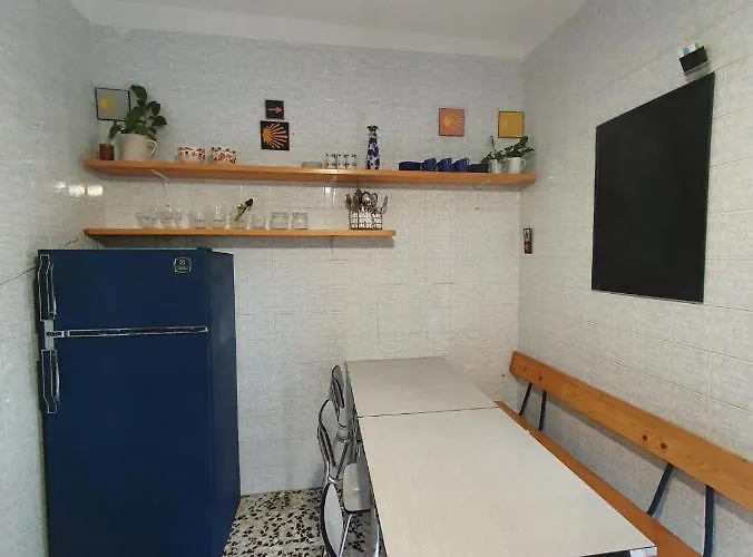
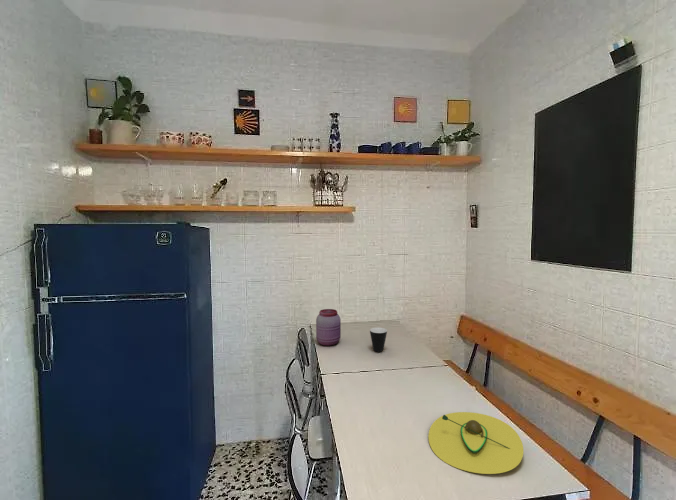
+ jar (328, 327)
+ mug (377, 339)
+ avocado (473, 433)
